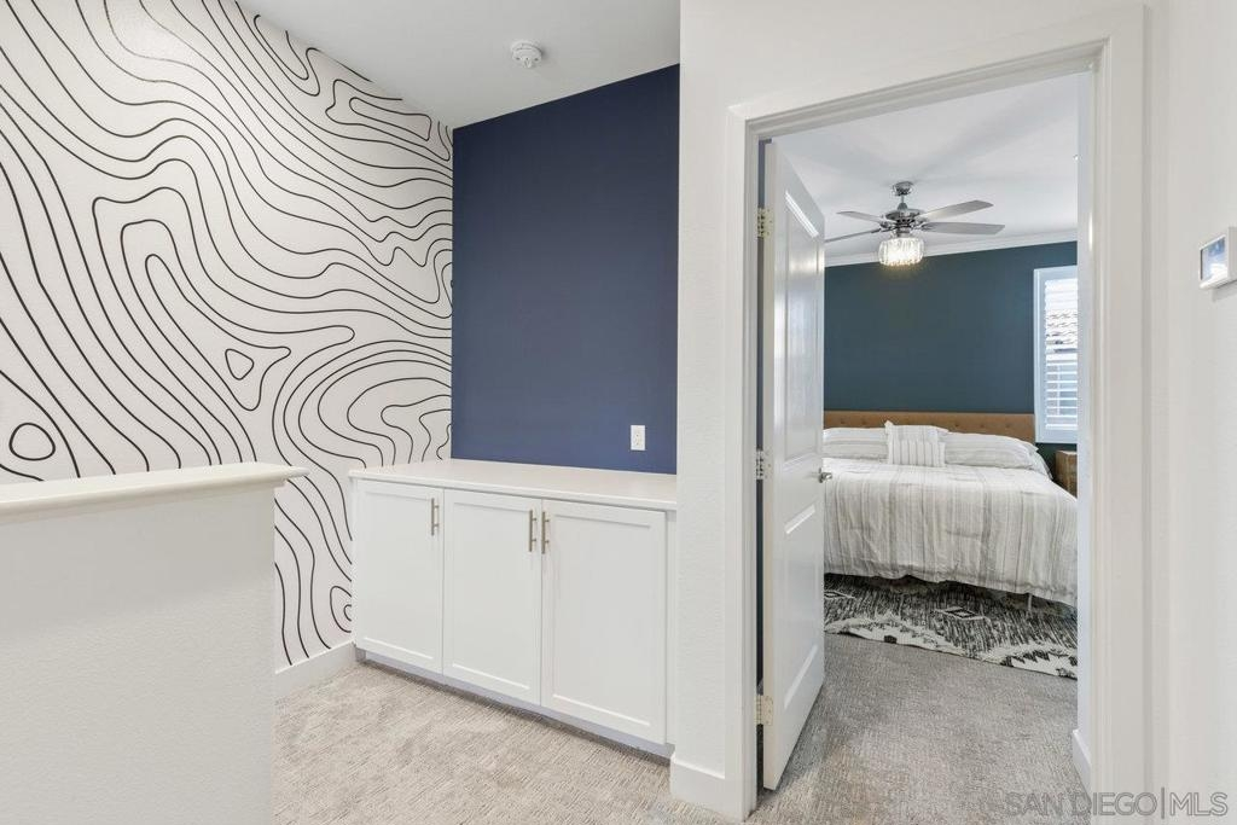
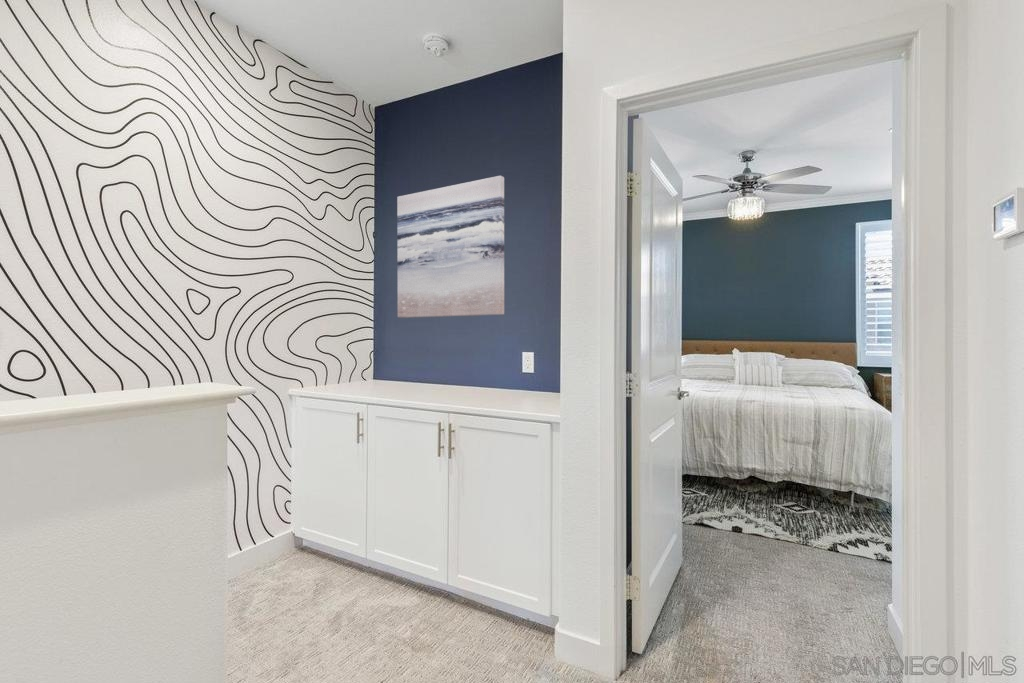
+ wall art (448, 252)
